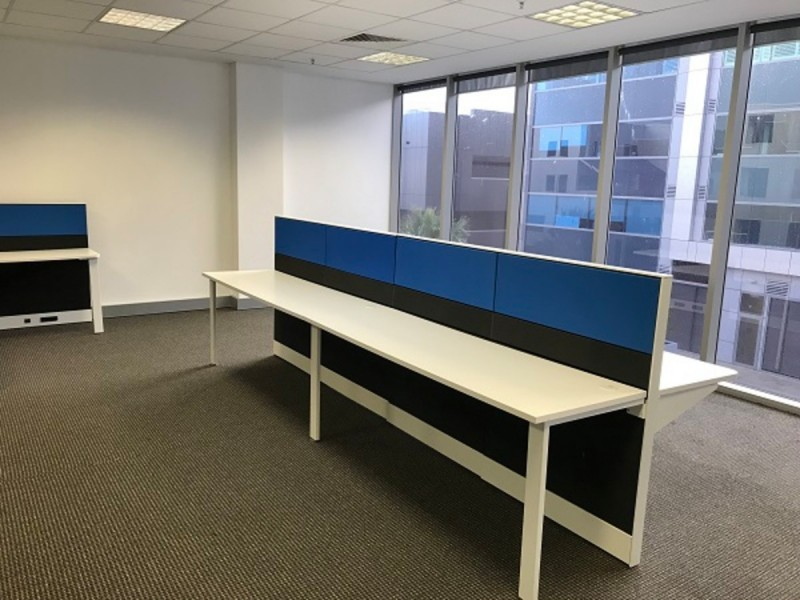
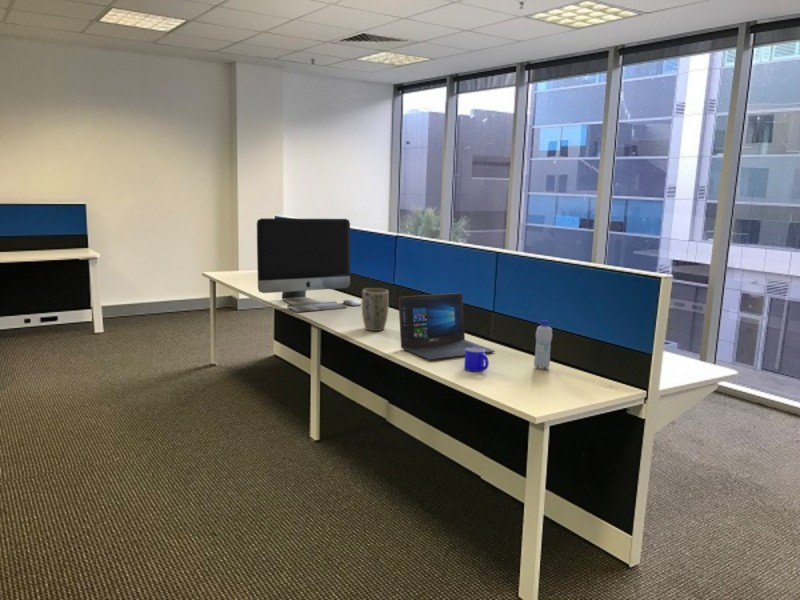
+ laptop (446, 324)
+ bottle (543, 344)
+ computer monitor (307, 262)
+ mug (478, 360)
+ plant pot (375, 309)
